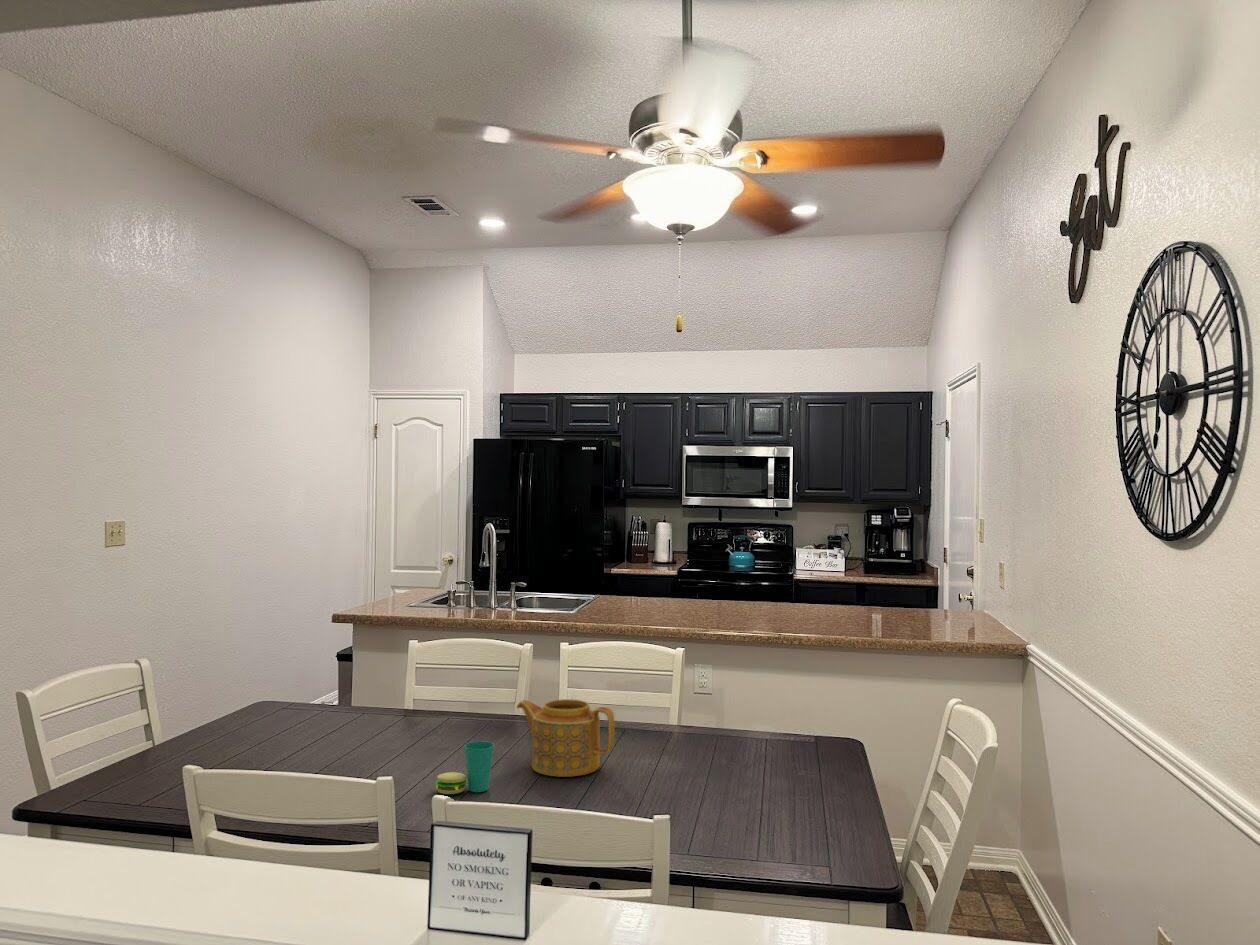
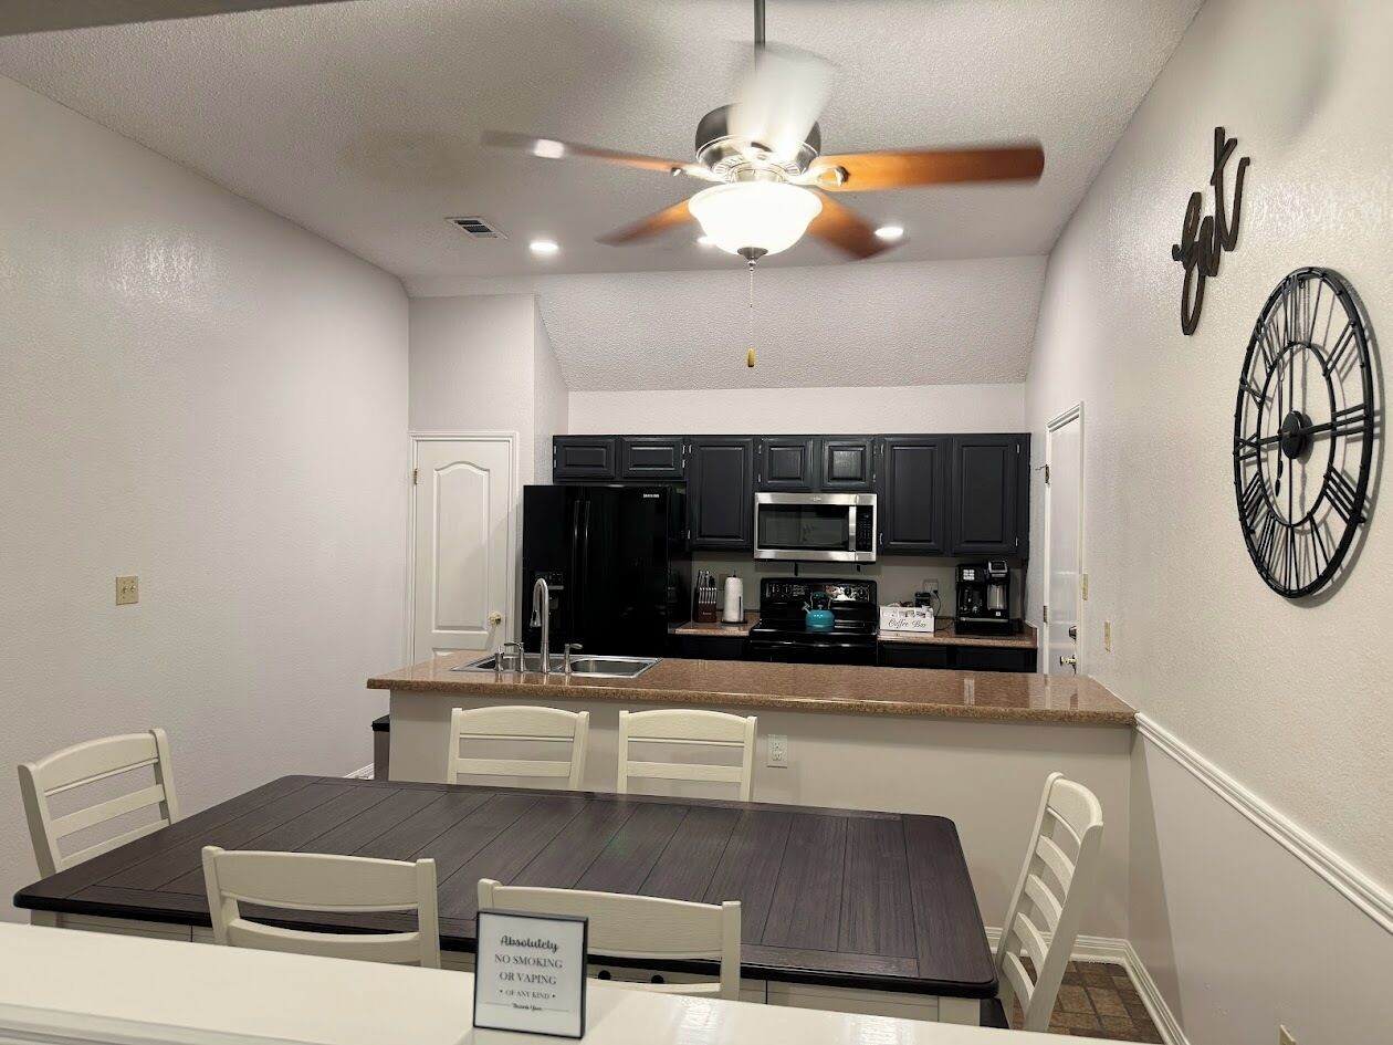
- teapot (563, 734)
- cup (466, 766)
